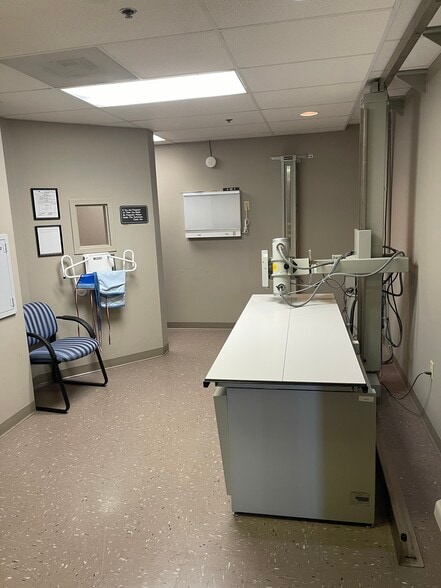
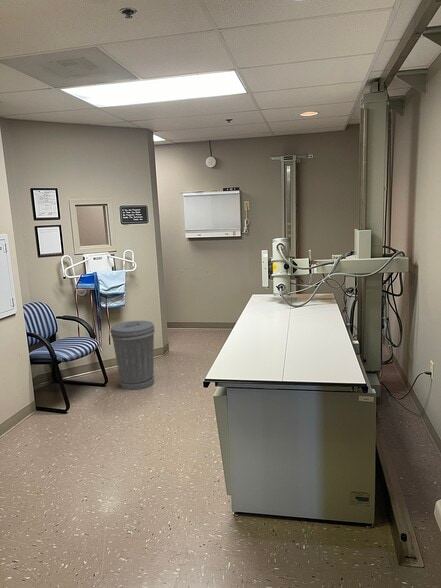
+ trash can (134, 353)
